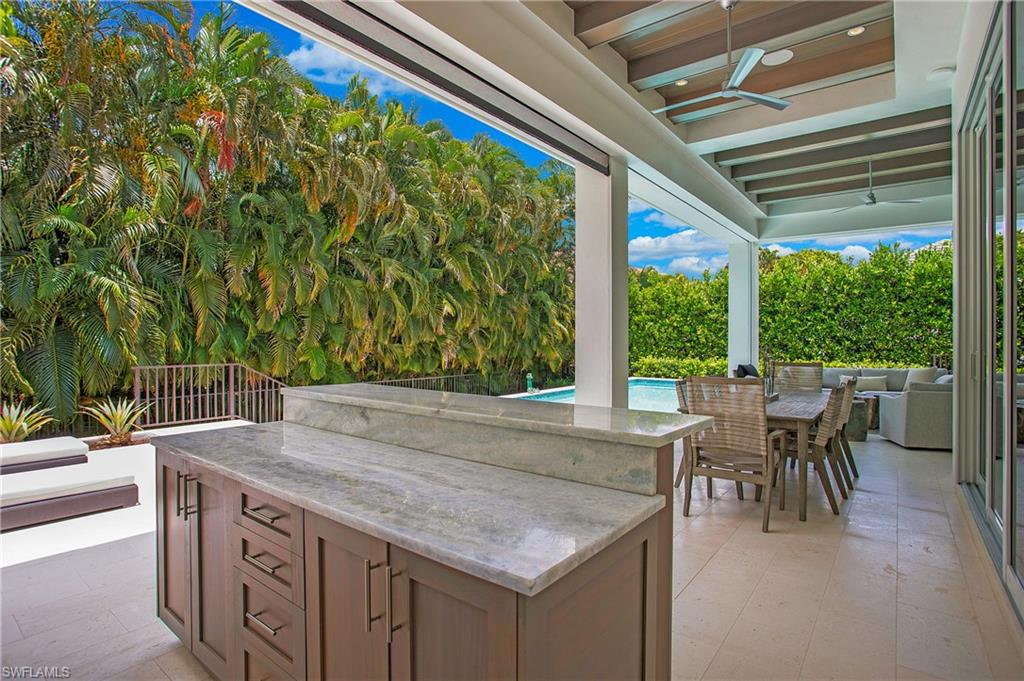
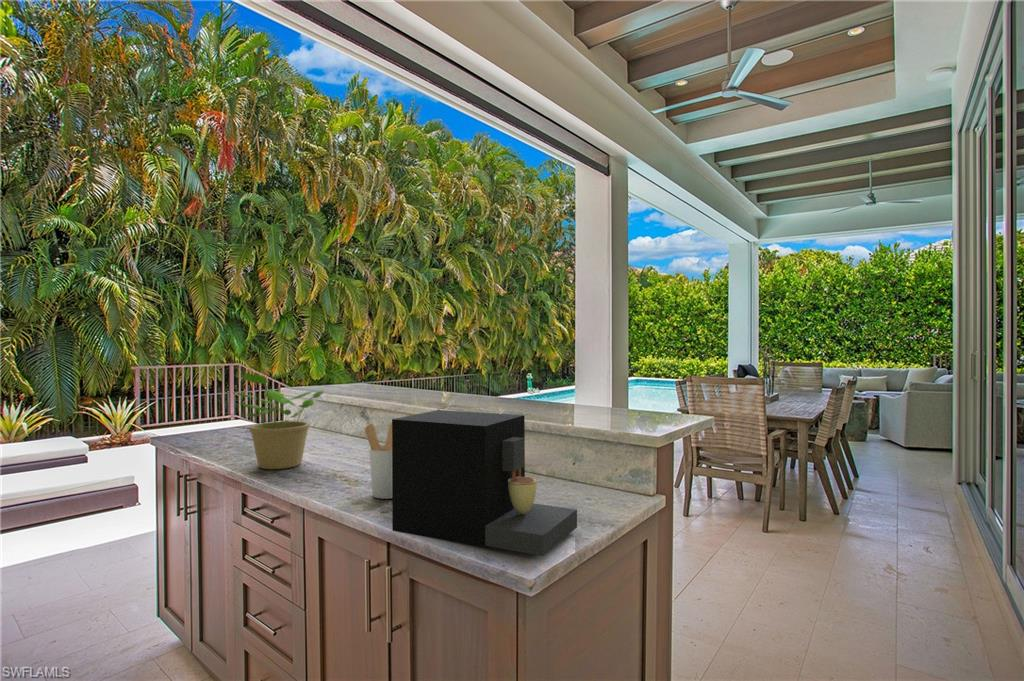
+ coffee maker (484, 474)
+ utensil holder (391, 457)
+ potted plant (275, 417)
